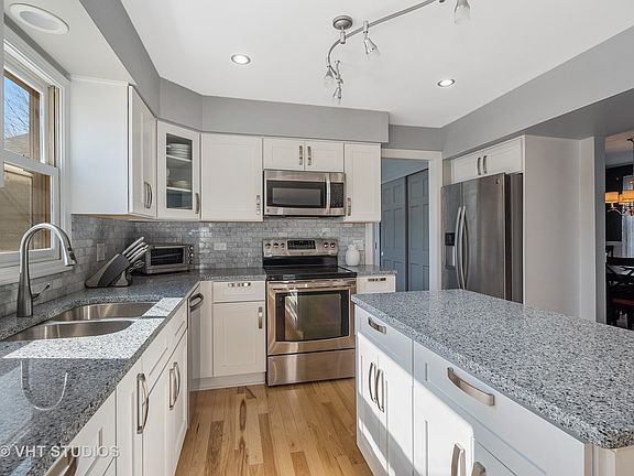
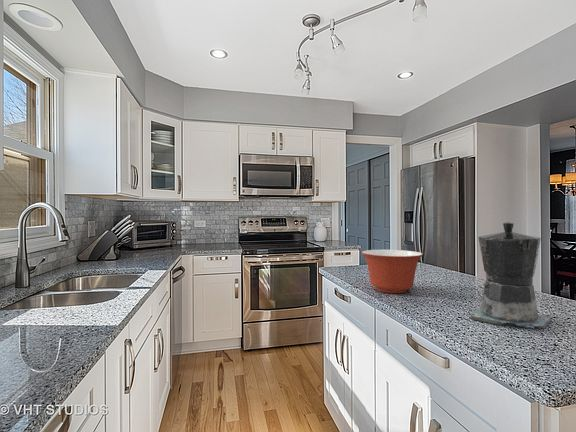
+ mixing bowl (391, 271)
+ coffee maker (509, 270)
